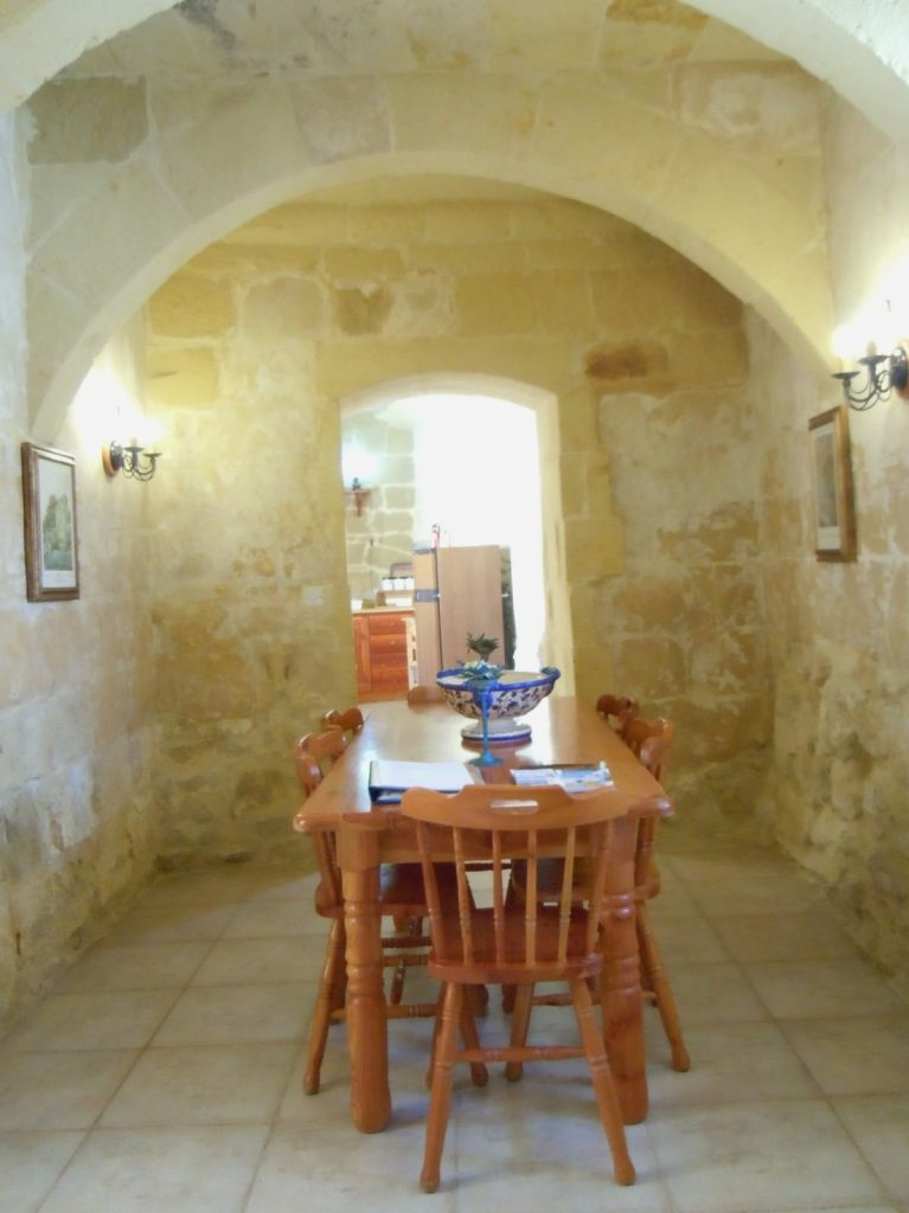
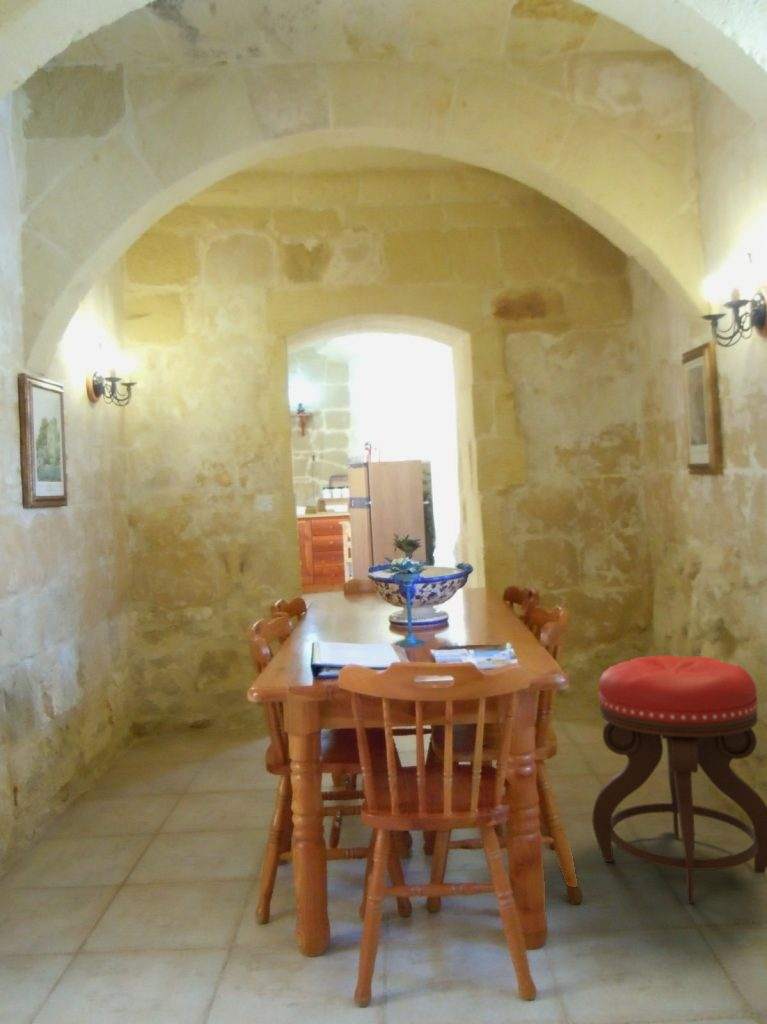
+ stool (678, 765)
